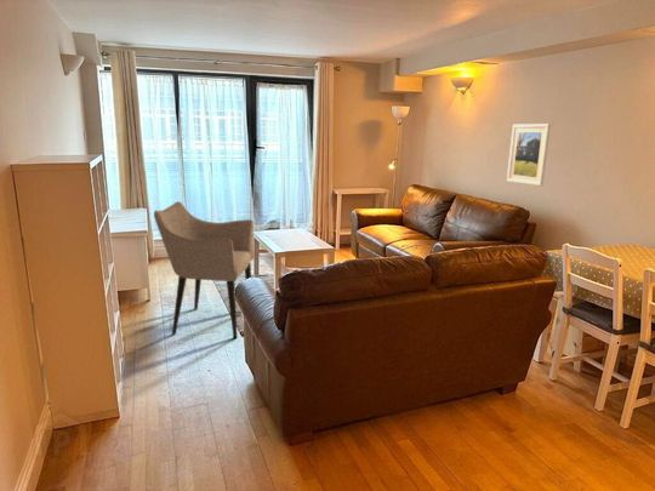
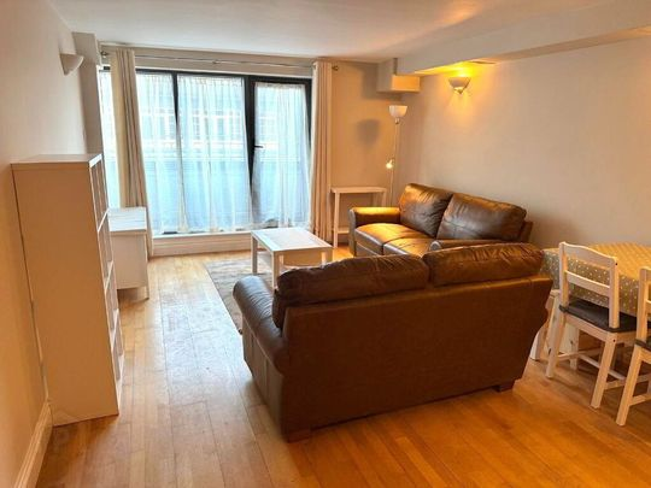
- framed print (526, 154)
- armchair (205, 266)
